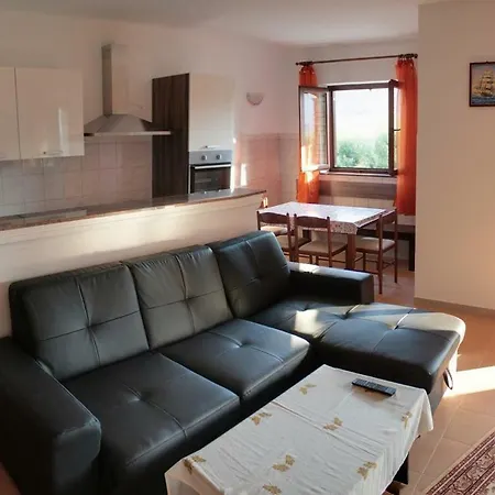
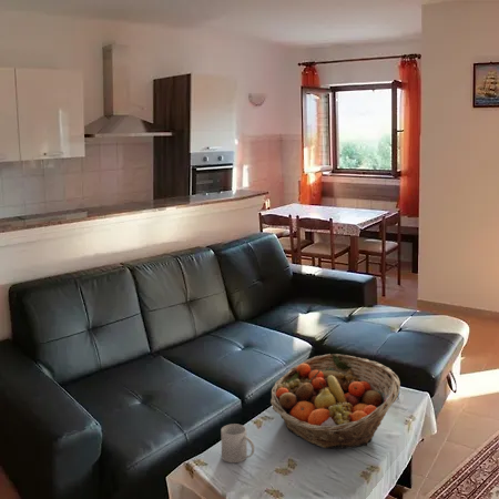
+ fruit basket (333, 398)
+ mug (238, 444)
